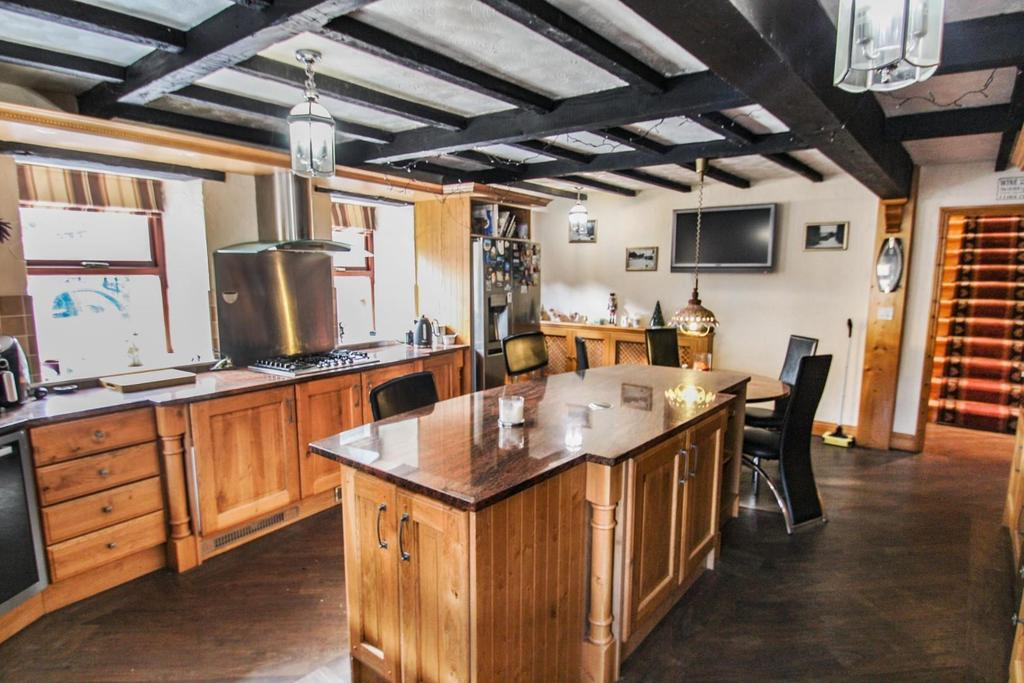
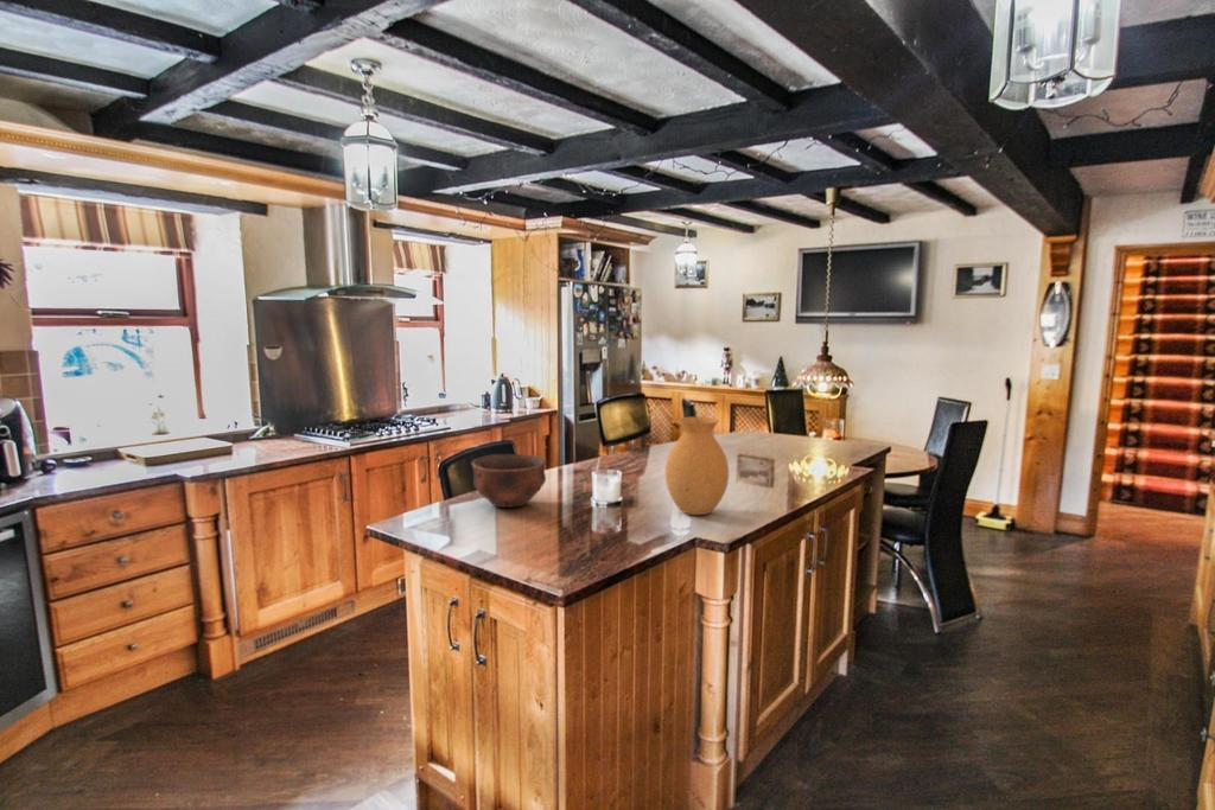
+ vase (696, 466)
+ bowl (509, 481)
